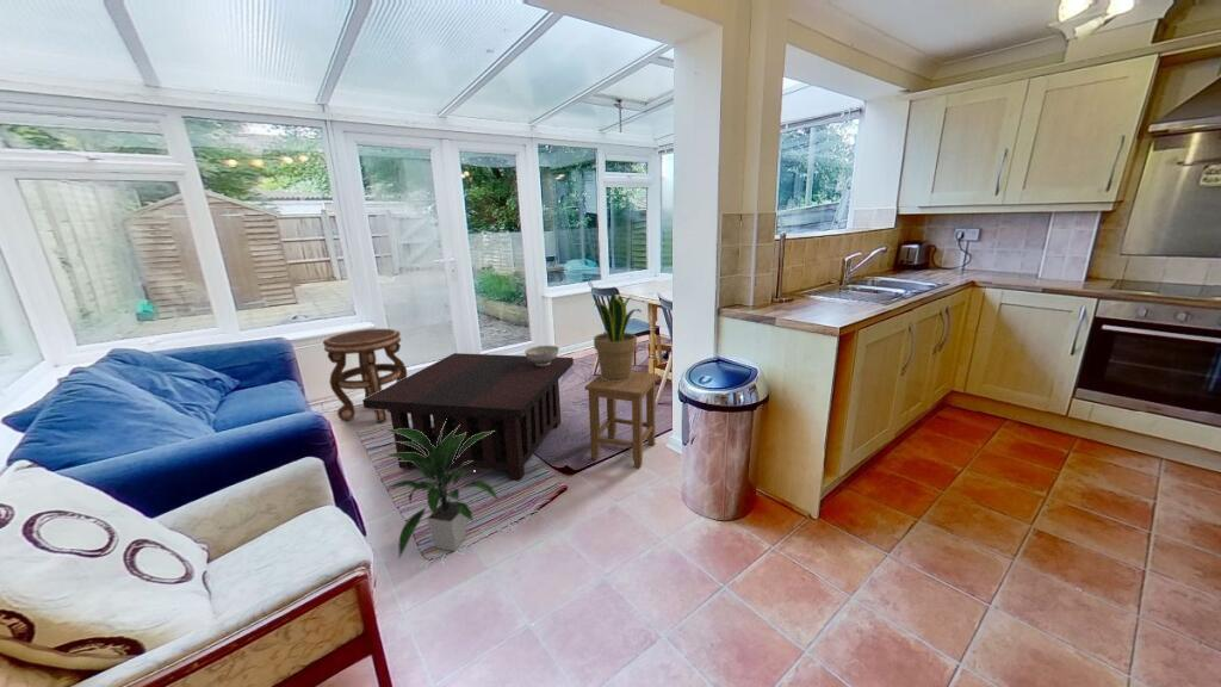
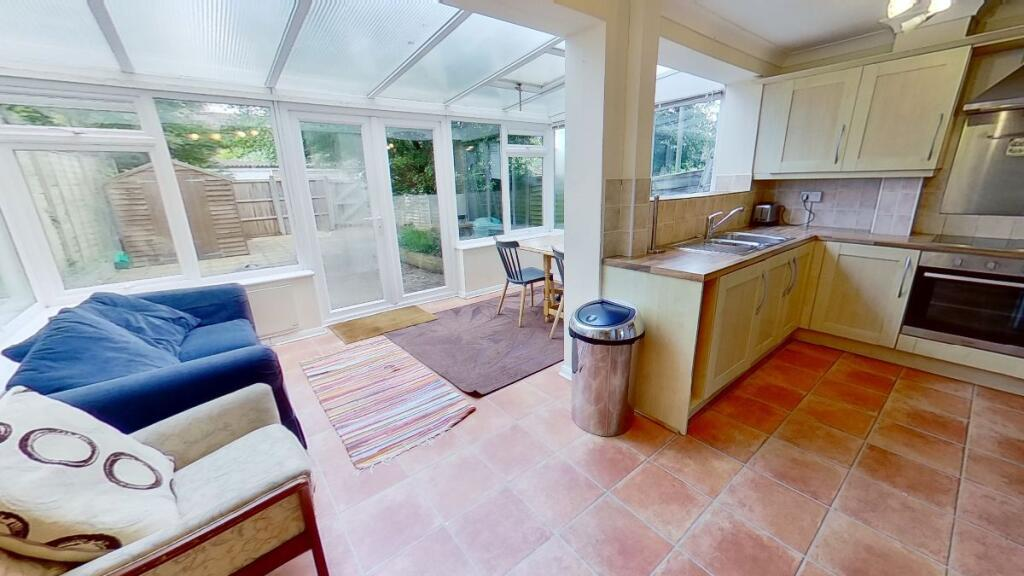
- indoor plant (438, 484)
- stool (622, 419)
- potted plant (616, 335)
- side table (368, 375)
- decorative bowl (541, 355)
- coffee table (484, 410)
